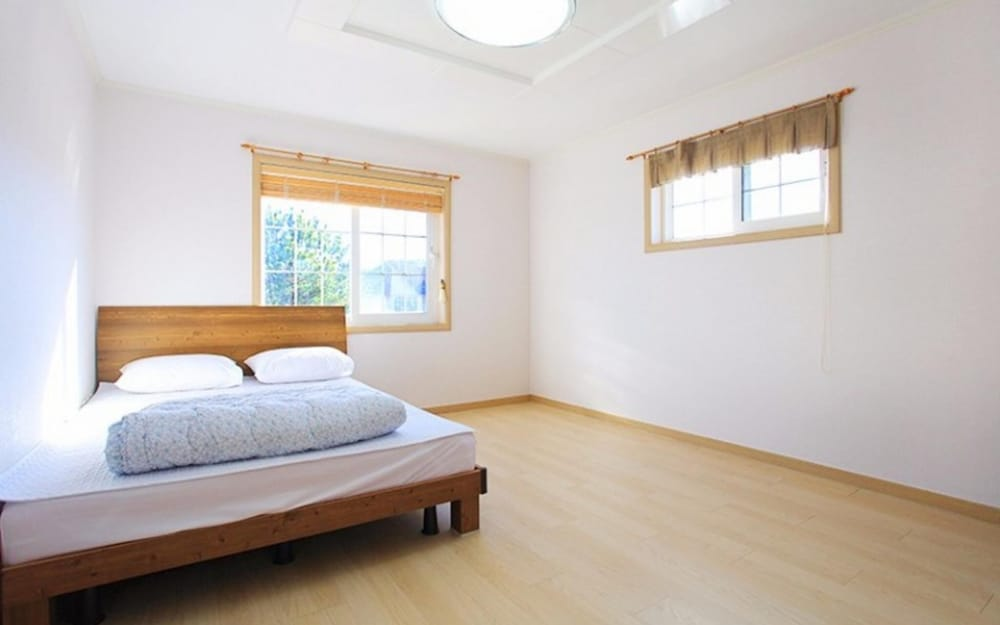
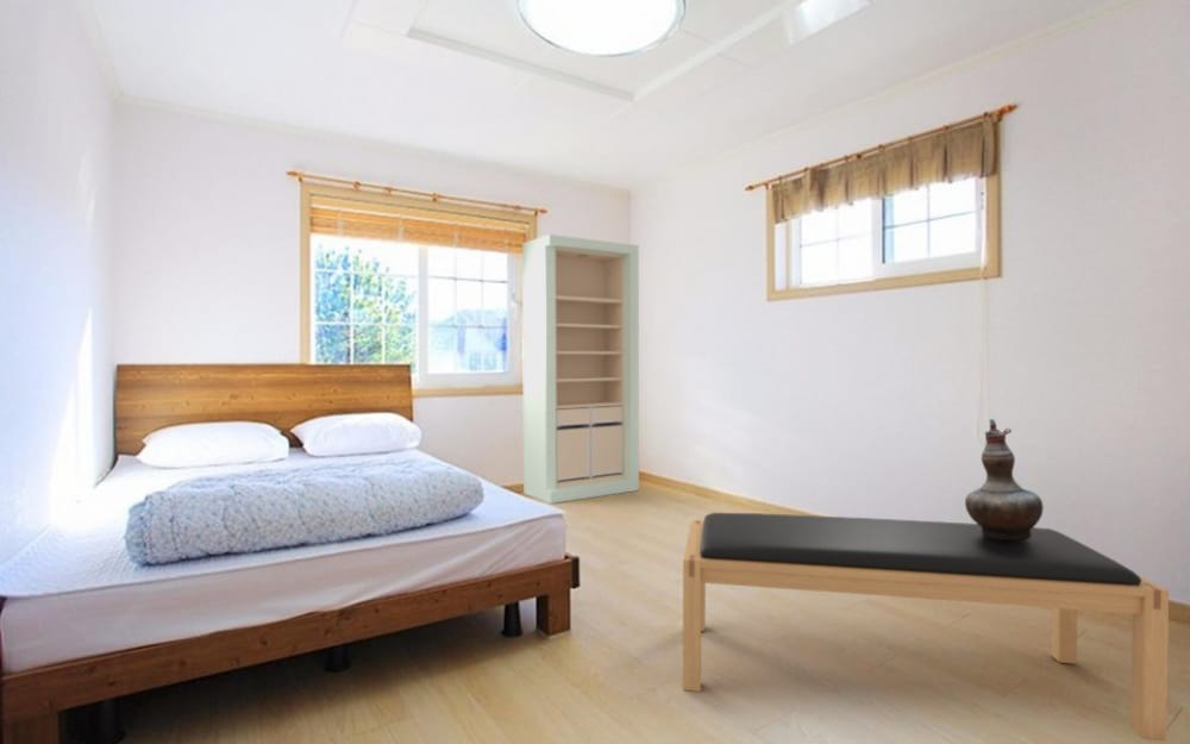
+ bench (885, 595)
+ decorative vase (1003, 477)
+ storage cabinet (581, 368)
